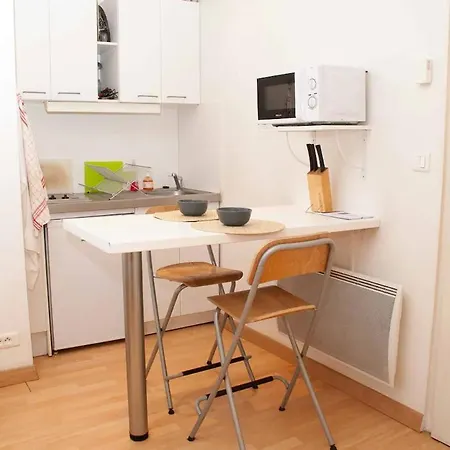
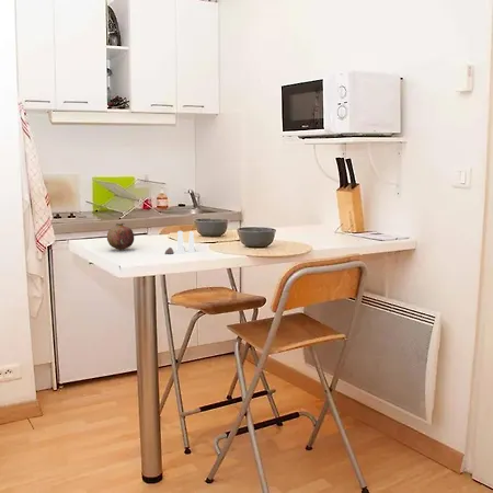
+ salt and pepper shaker set (182, 241)
+ fruit (121, 236)
